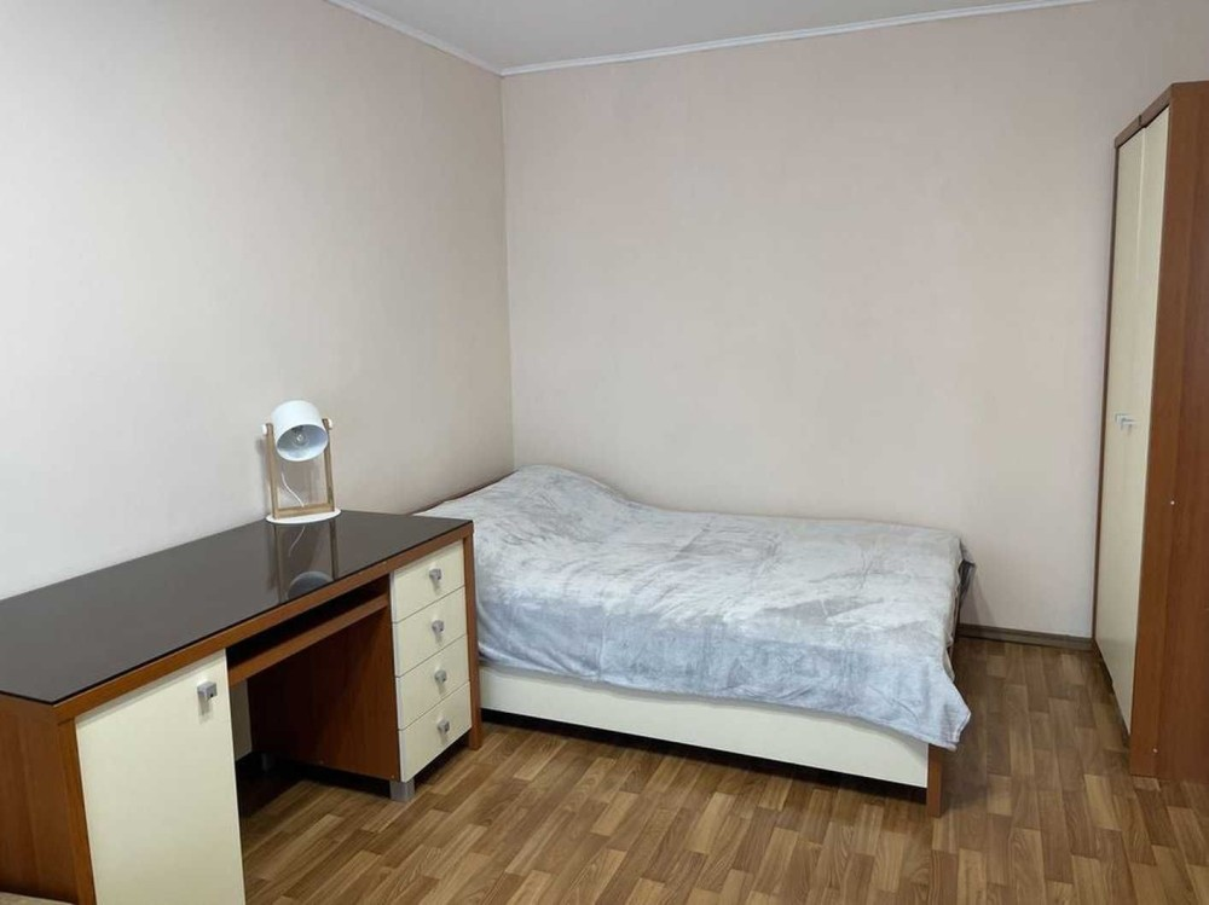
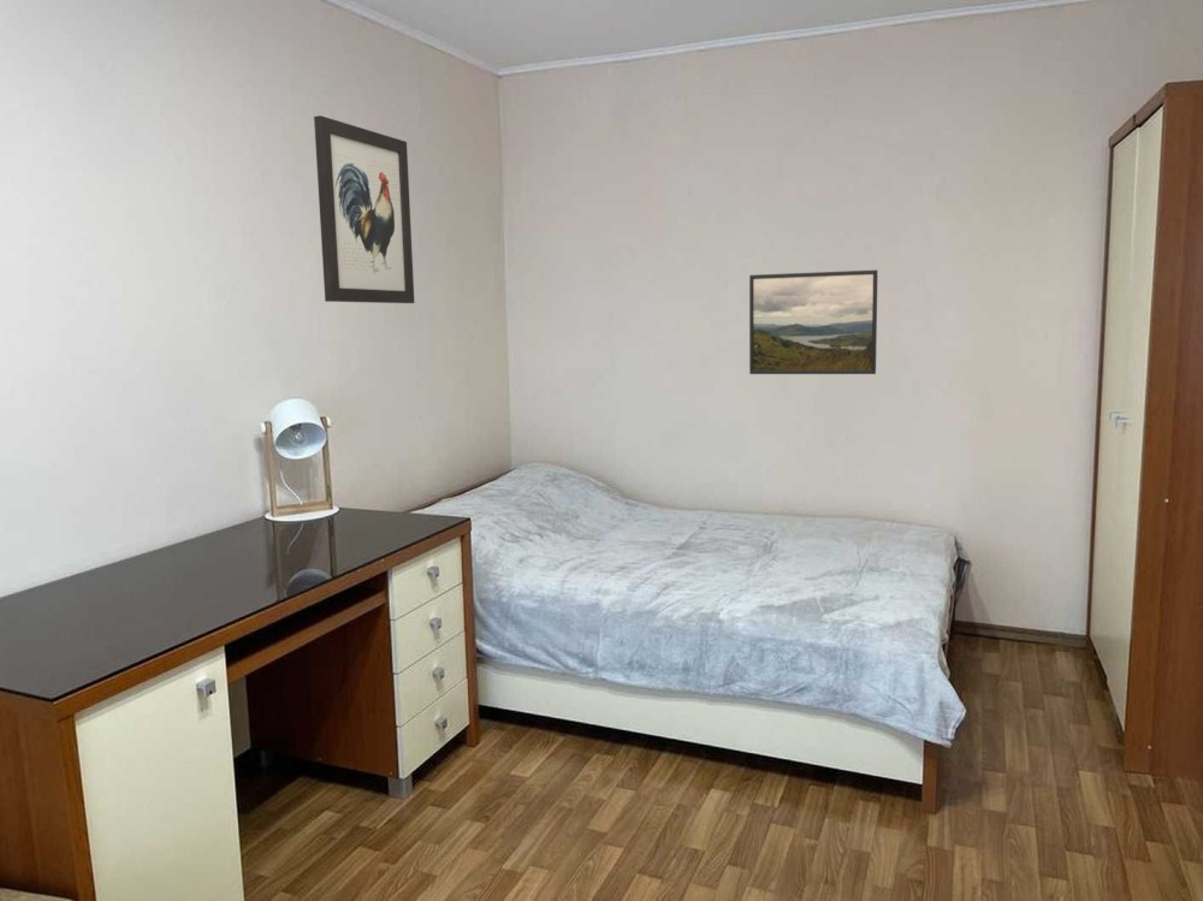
+ wall art (368, 217)
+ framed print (811, 324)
